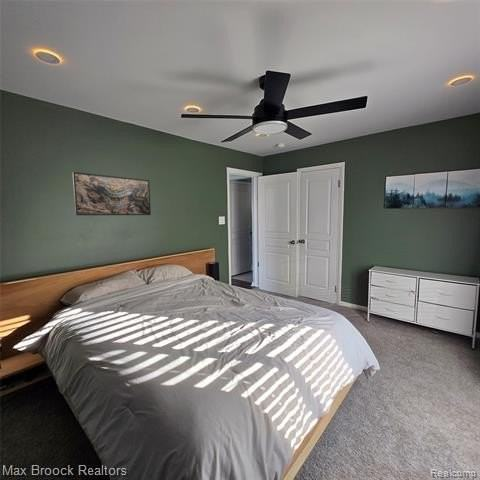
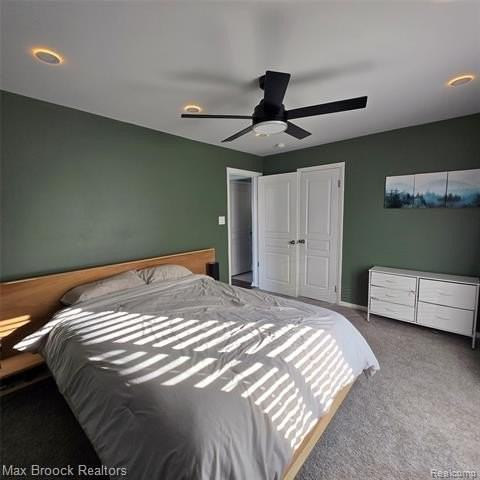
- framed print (116, 196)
